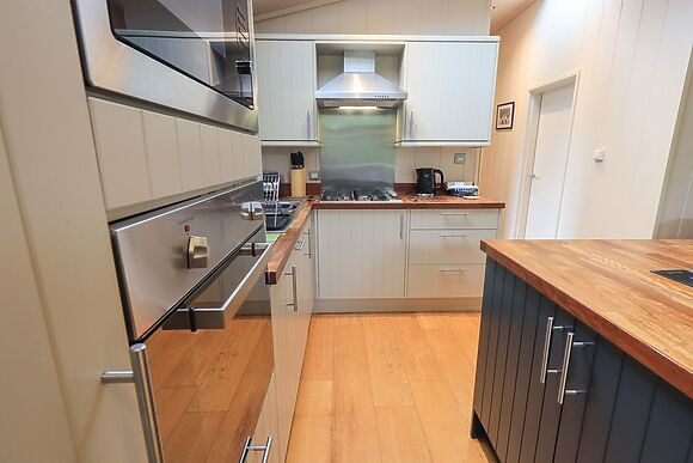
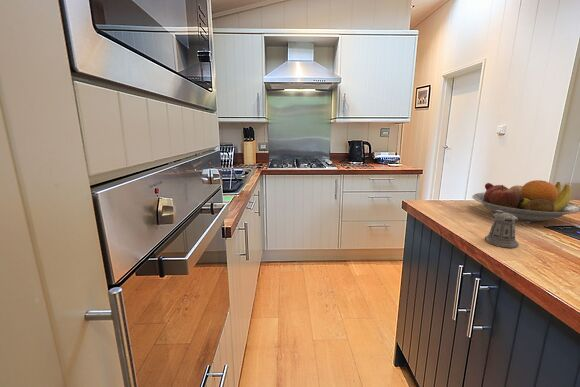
+ pepper shaker (506, 228)
+ fruit bowl (522, 197)
